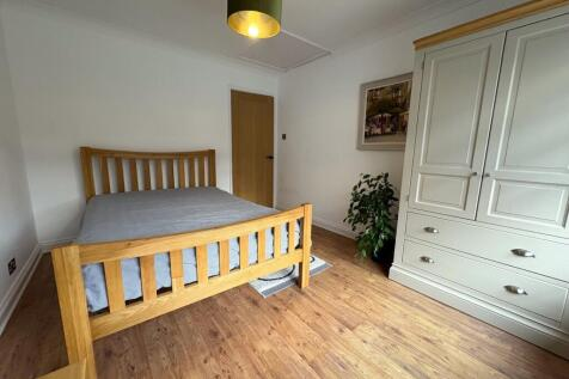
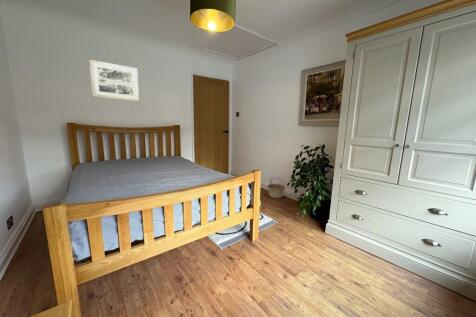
+ basket (276, 187)
+ wall art (115, 81)
